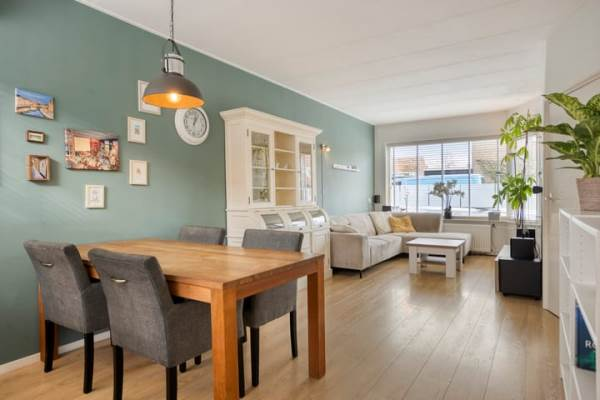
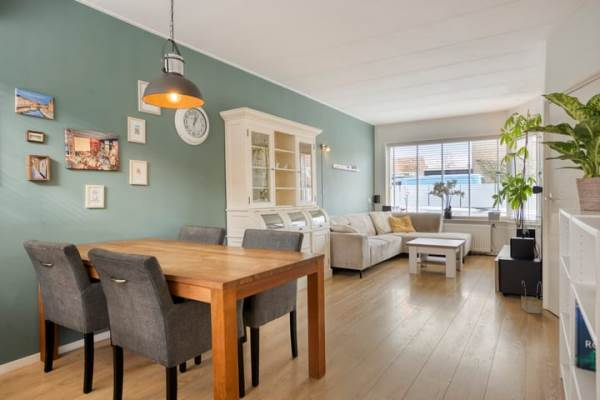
+ basket (531, 297)
